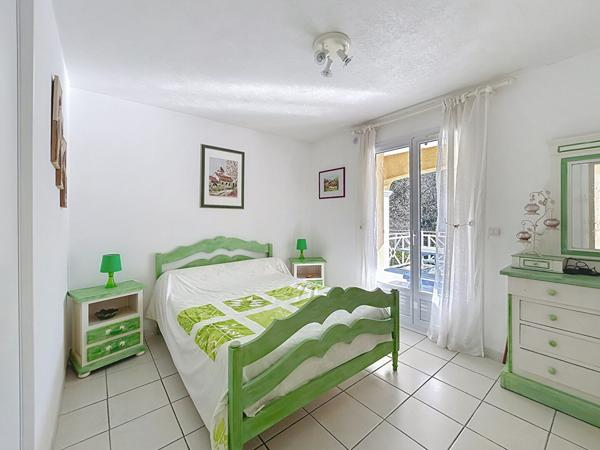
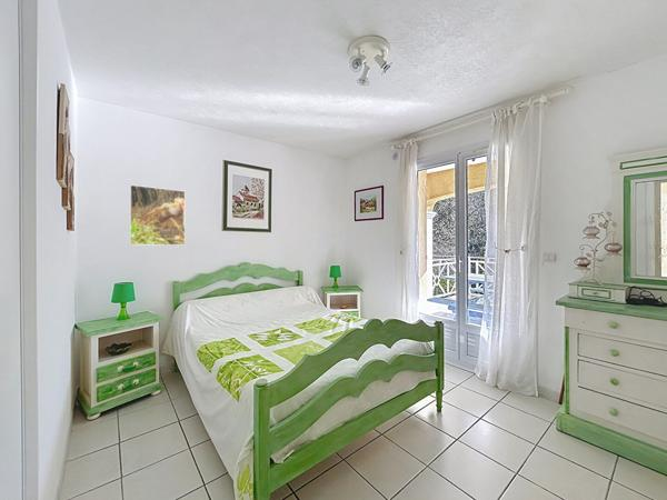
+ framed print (158, 216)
